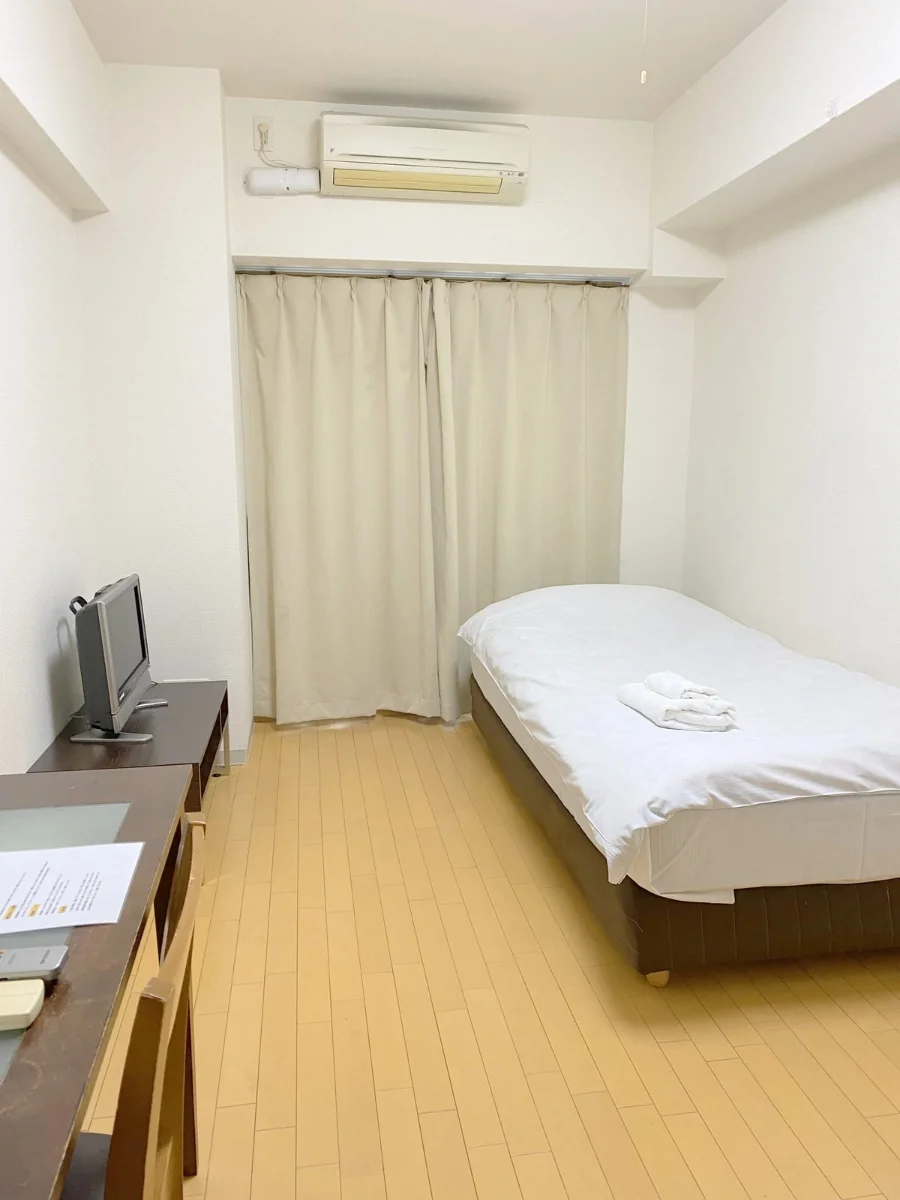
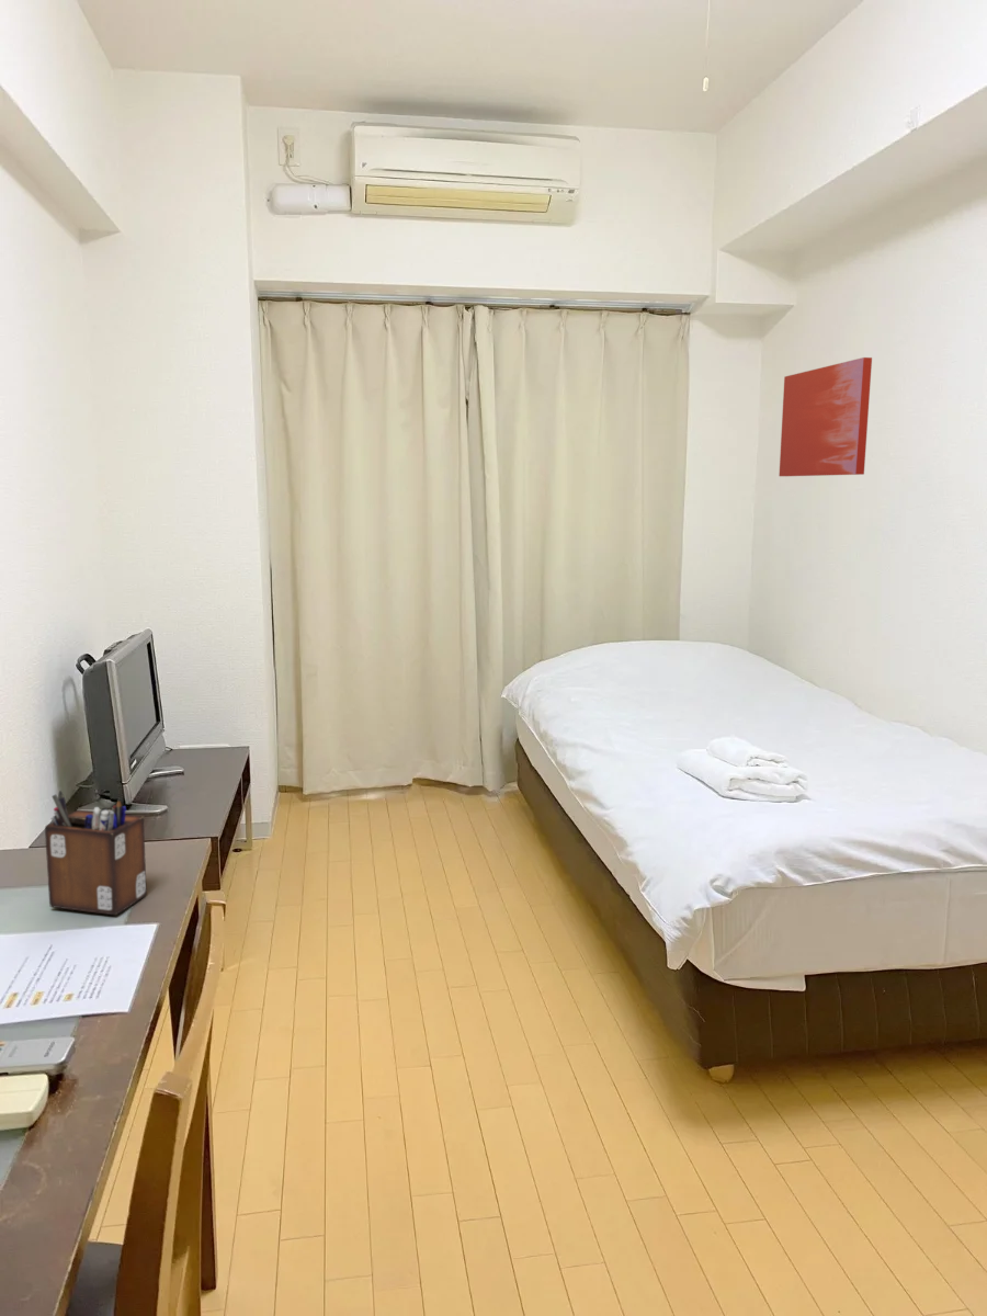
+ wall art (821, 421)
+ desk organizer (95, 846)
